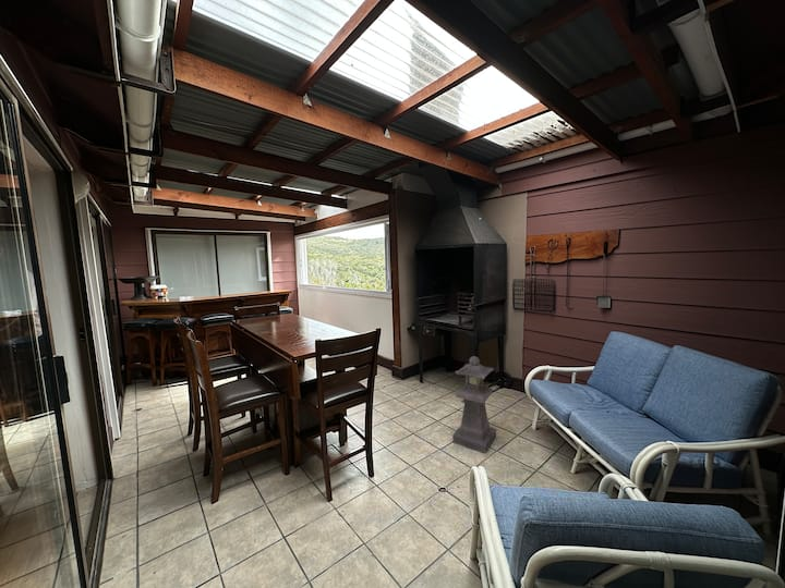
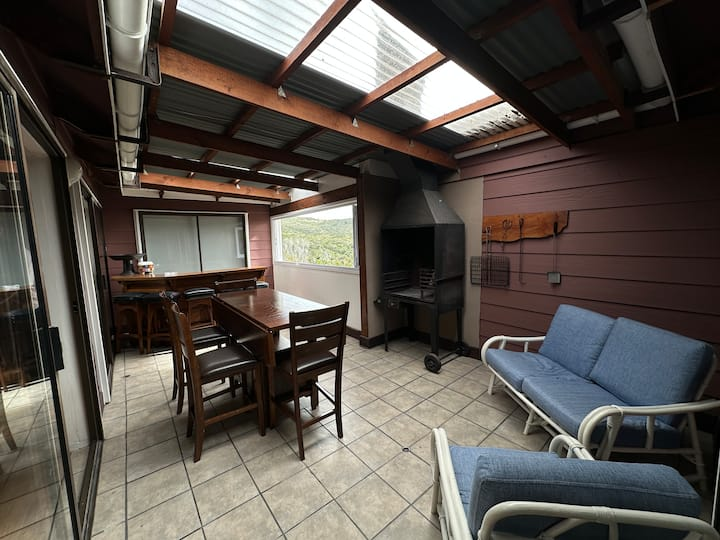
- lantern (474, 399)
